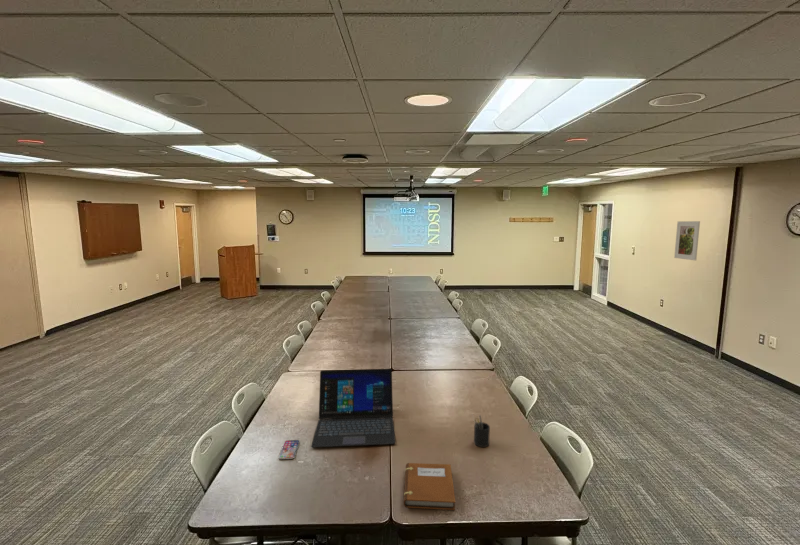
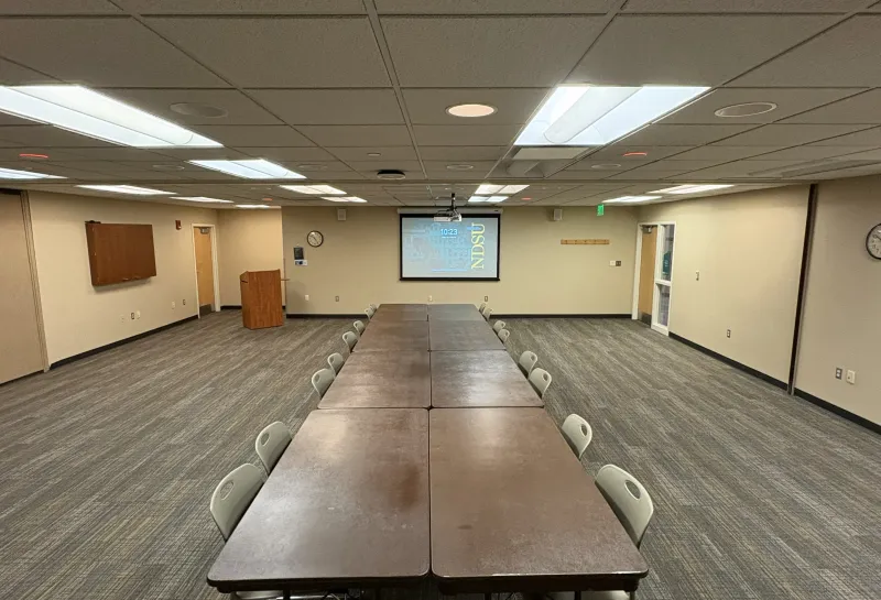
- pen holder (480, 429)
- smartphone (289, 449)
- laptop (355, 404)
- notebook (428, 483)
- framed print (686, 240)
